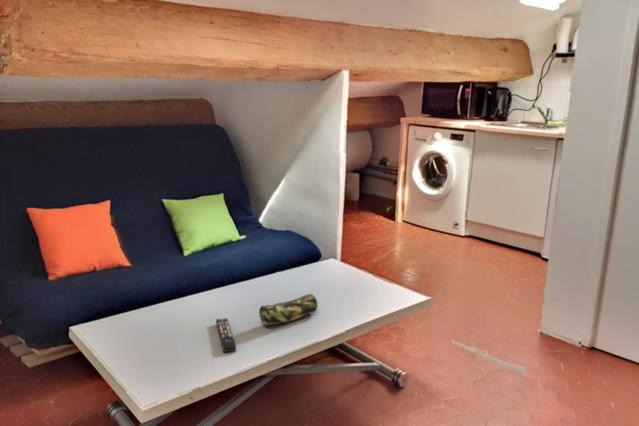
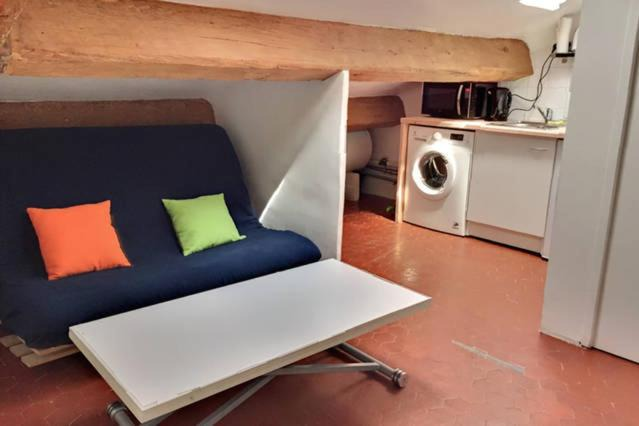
- pencil case (287, 310)
- remote control (225, 333)
